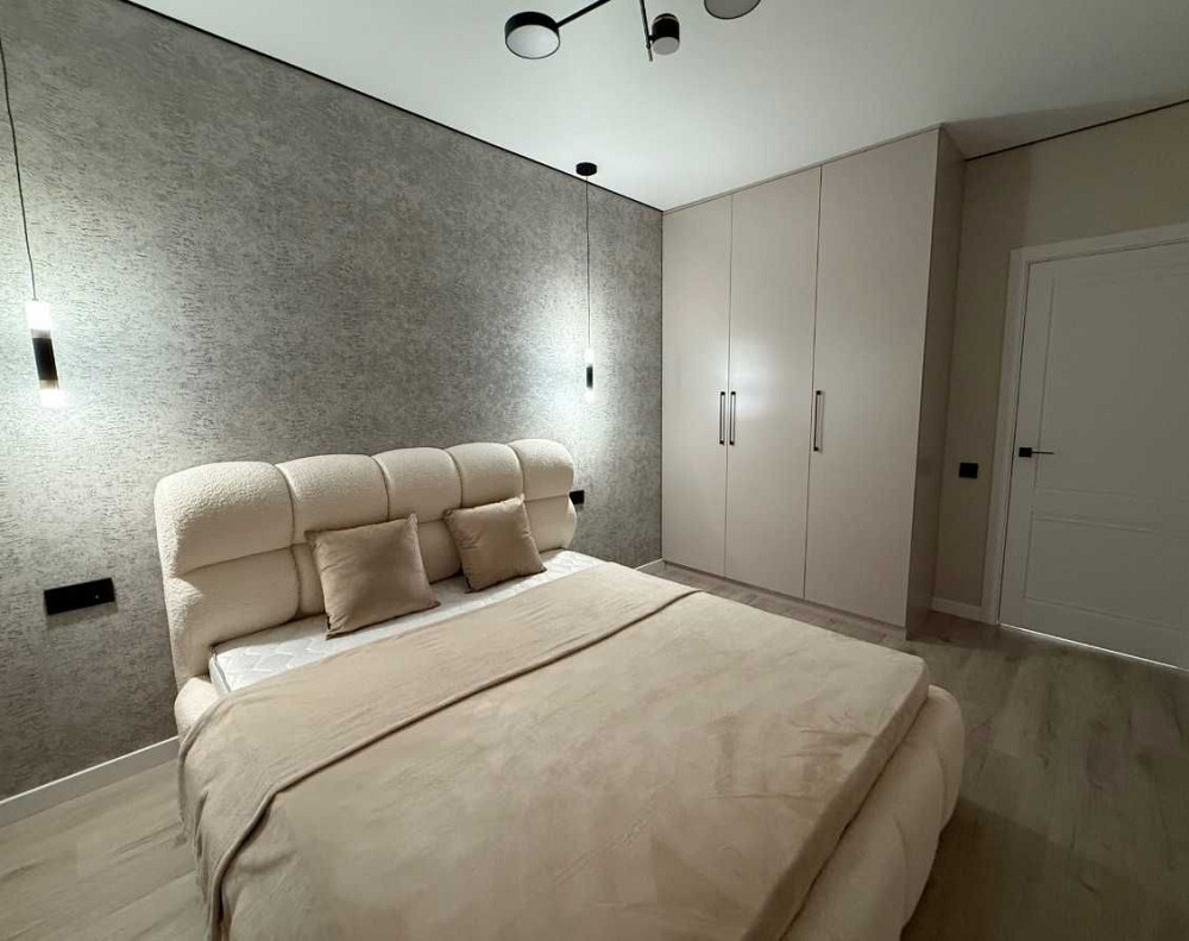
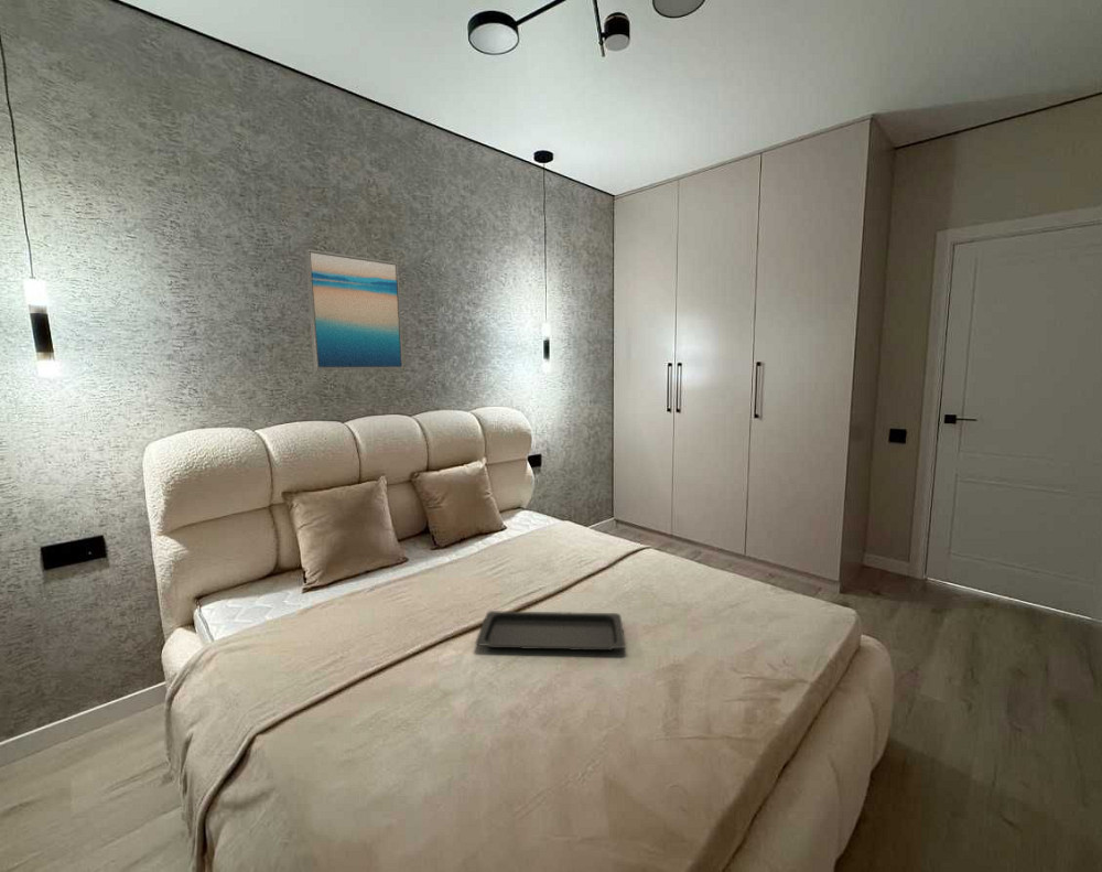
+ wall art (357, 313)
+ serving tray (551, 632)
